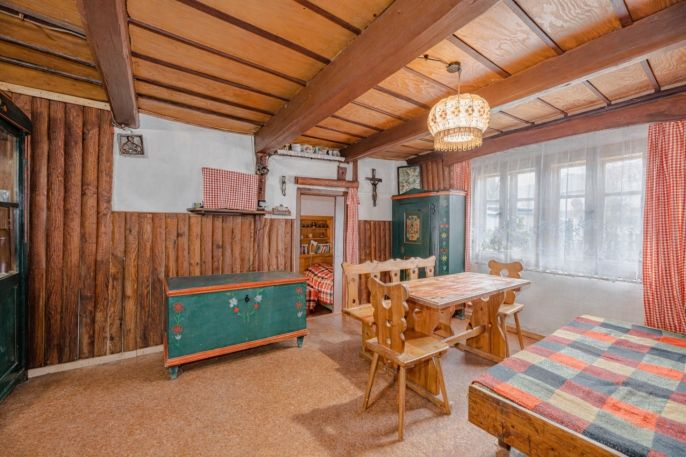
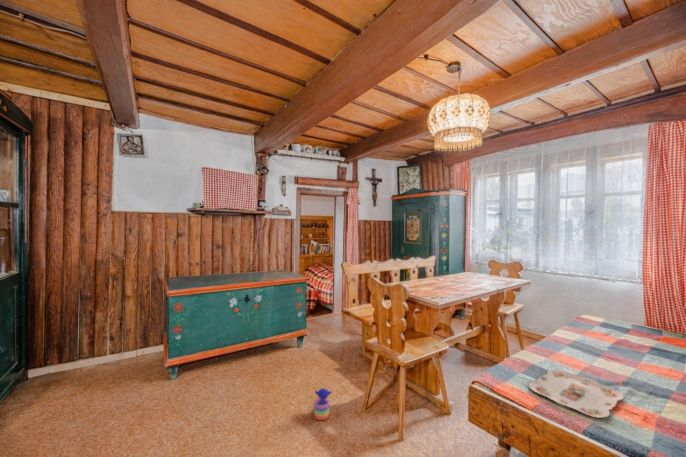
+ stacking toy (322, 402)
+ serving tray (574, 391)
